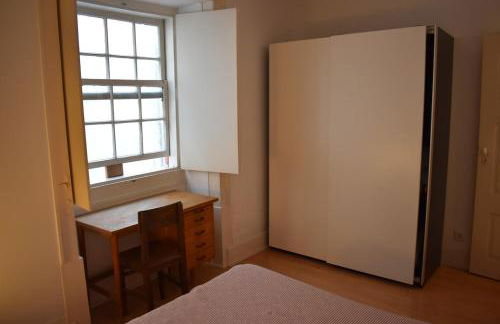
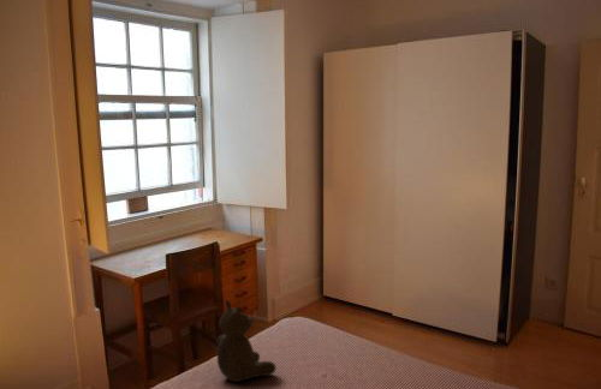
+ teddy bear (244, 337)
